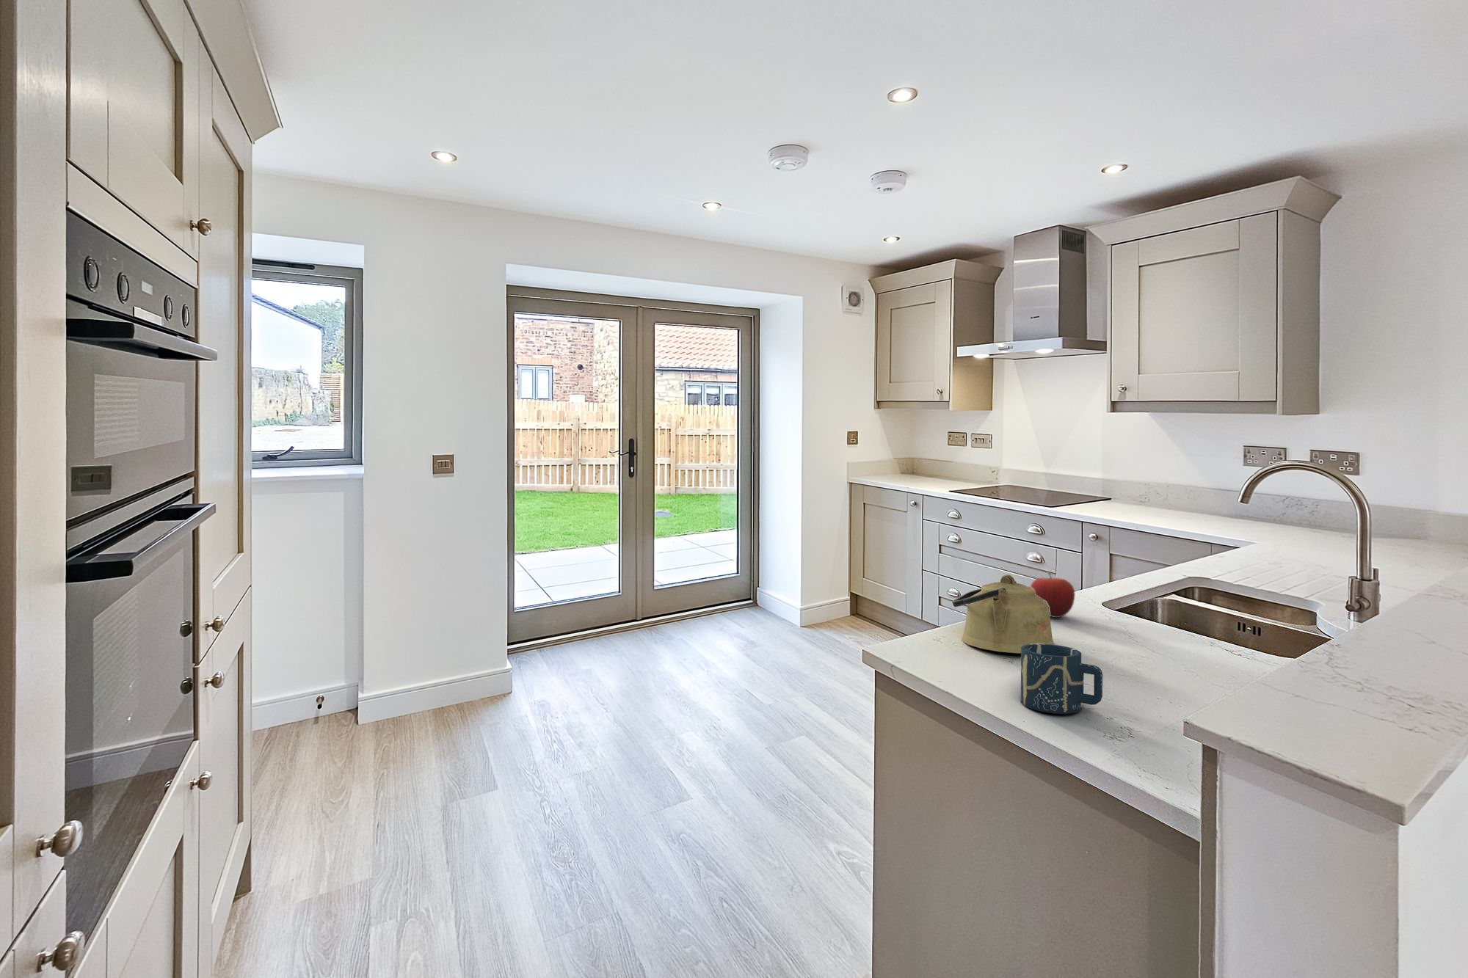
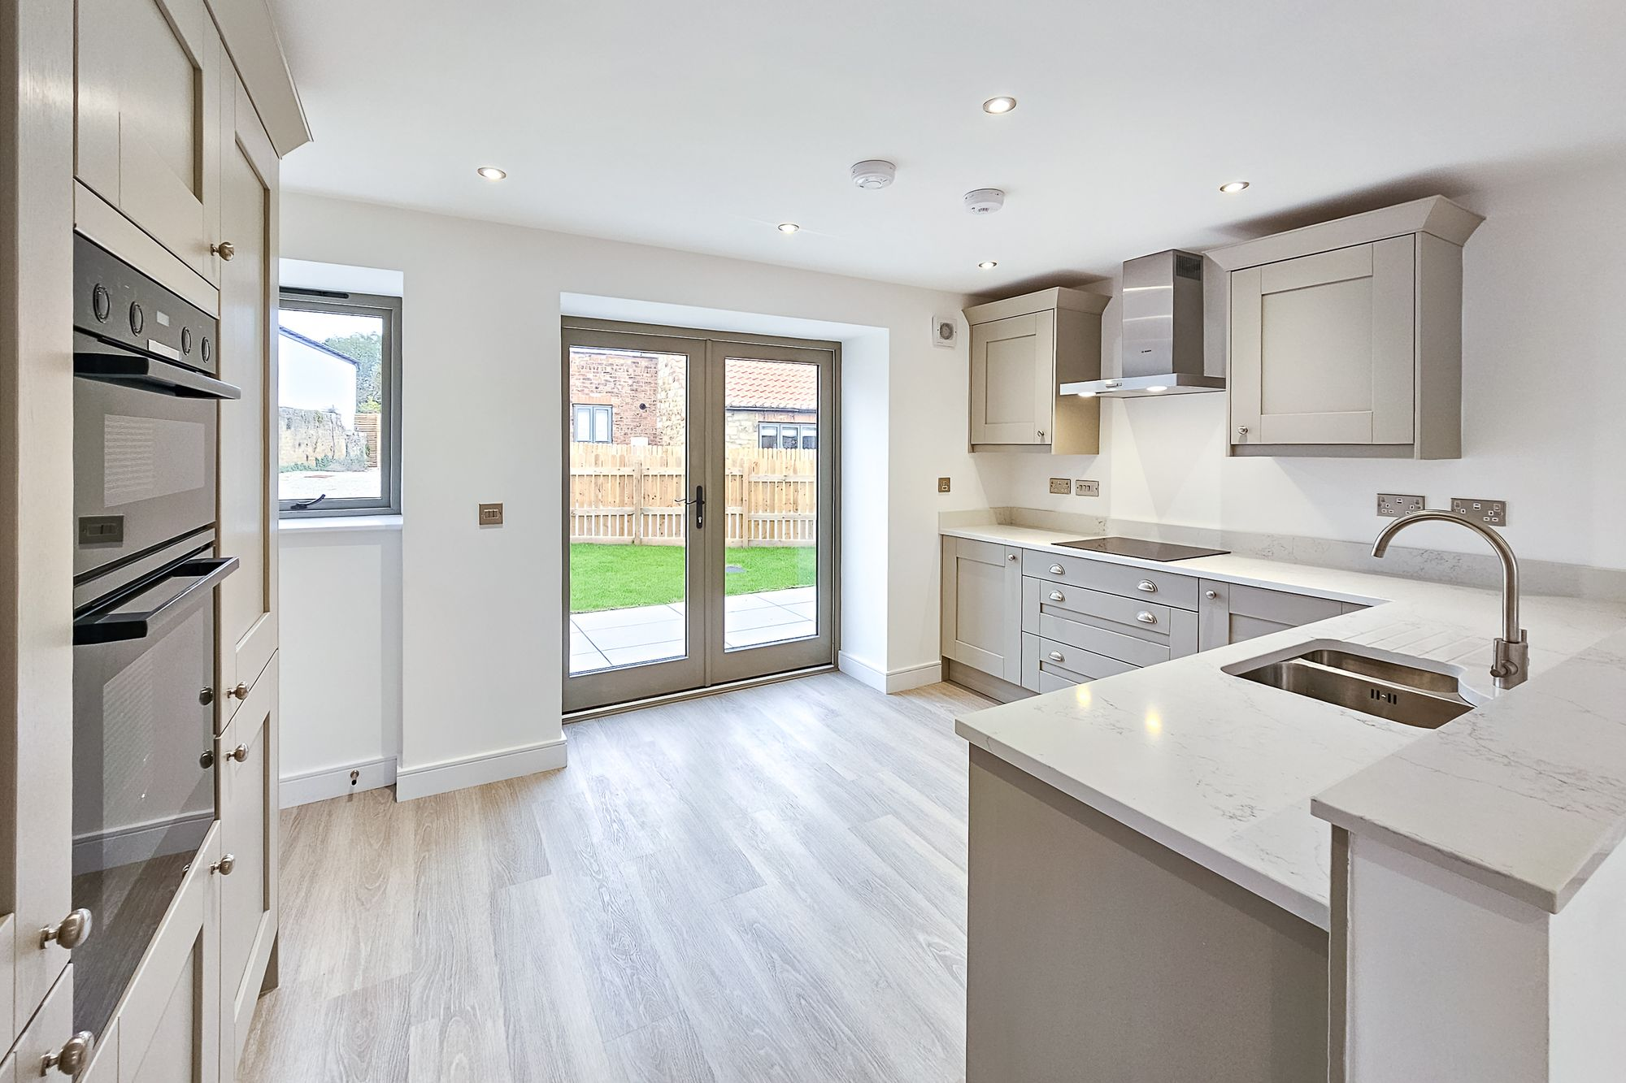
- cup (1060, 679)
- kettle (1003, 610)
- fruit (1052, 594)
